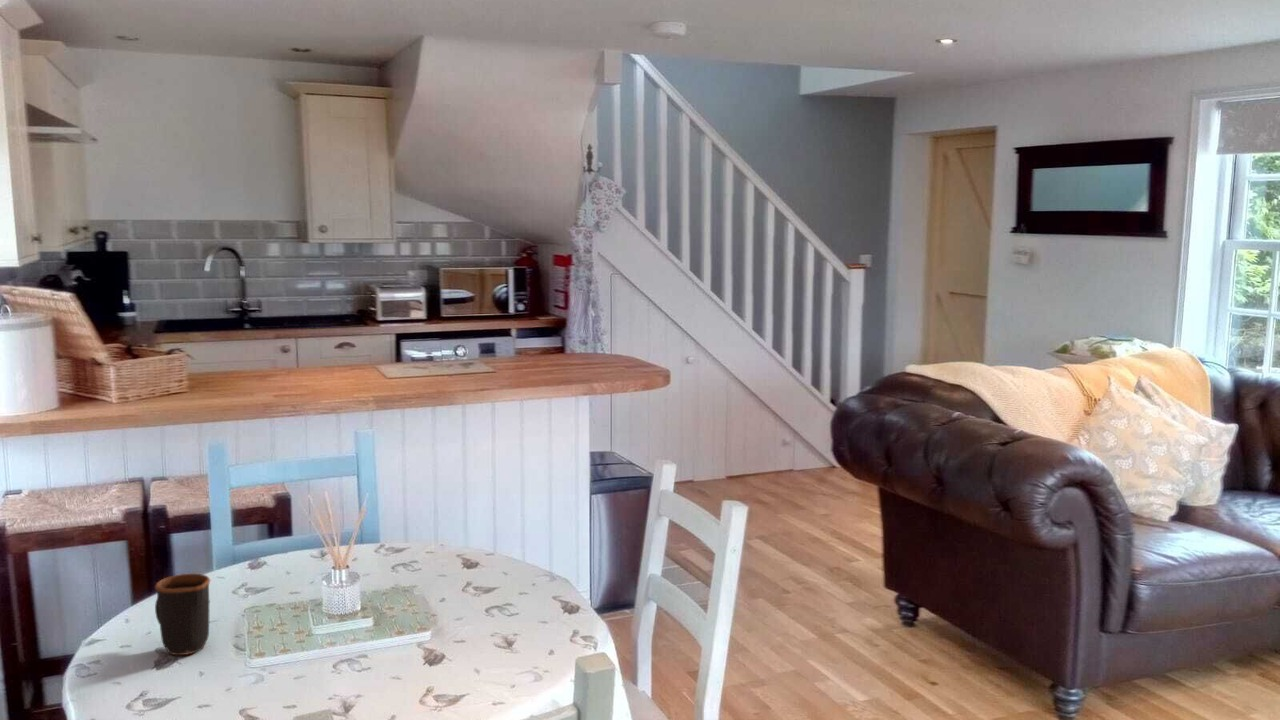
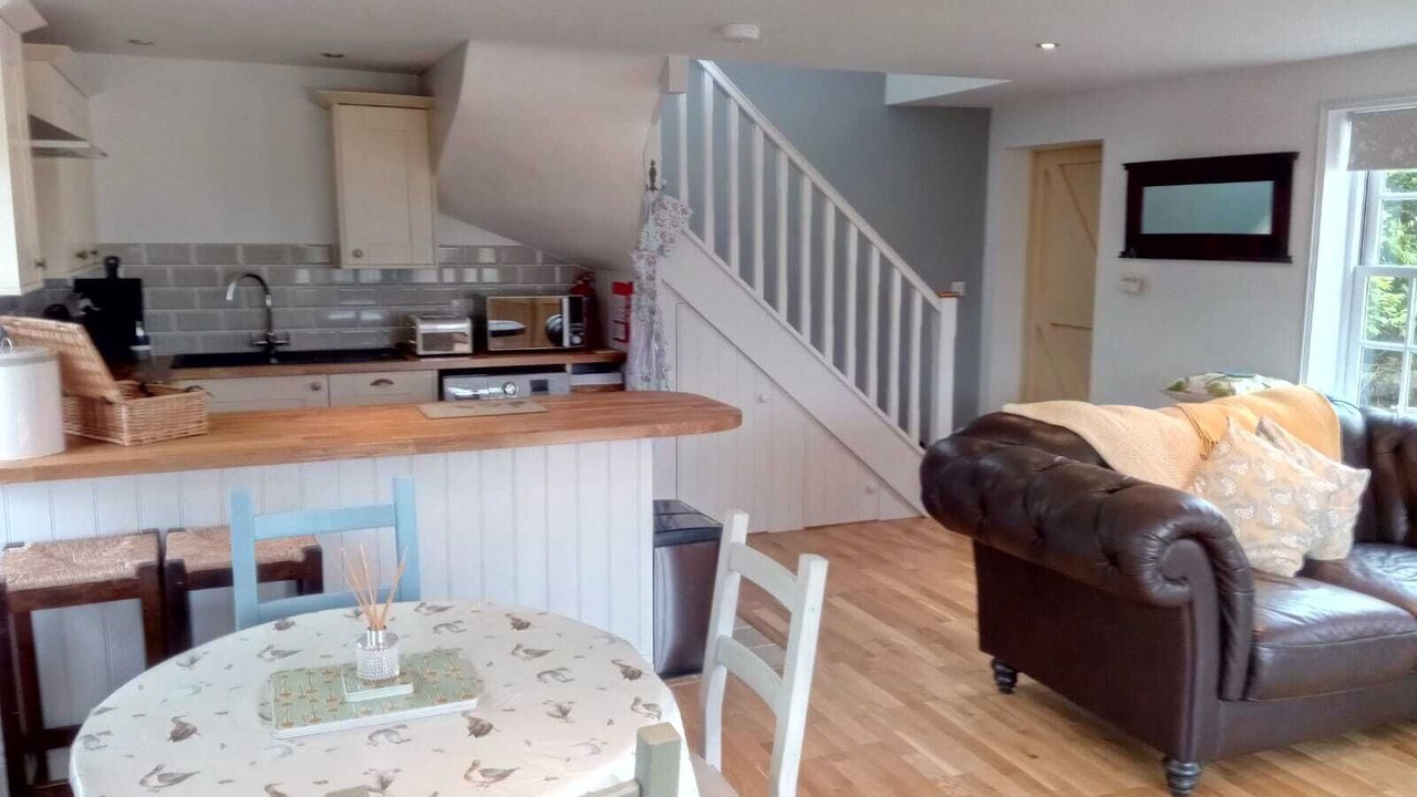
- mug (178, 612)
